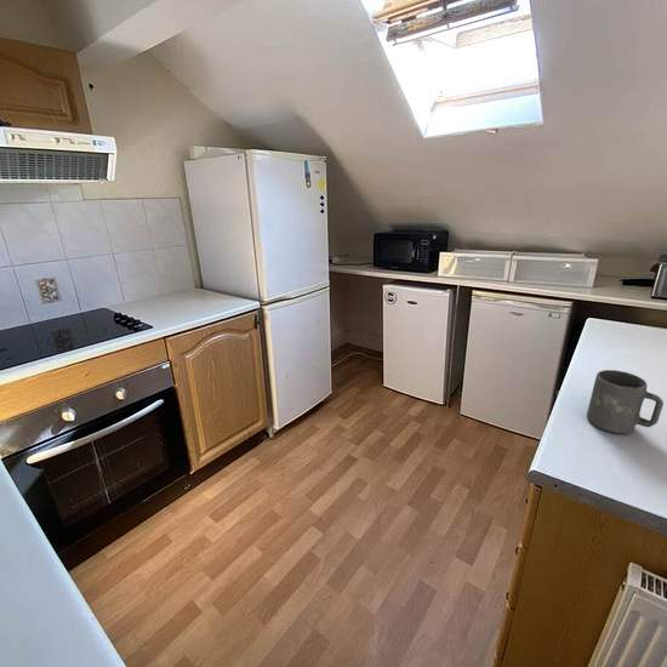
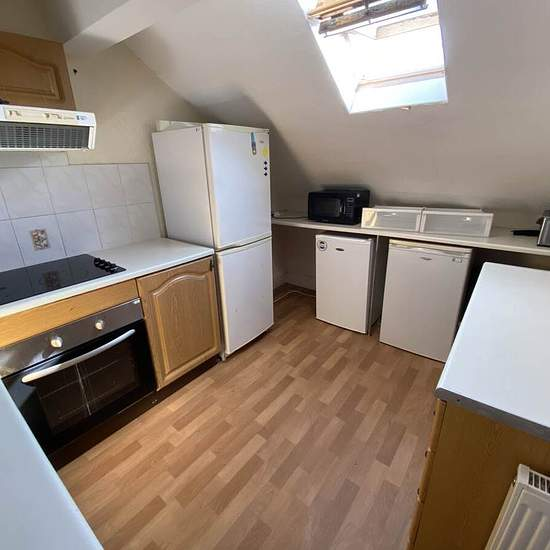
- mug (623, 404)
